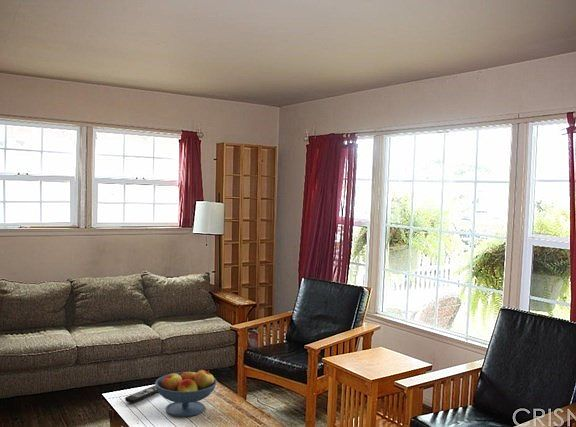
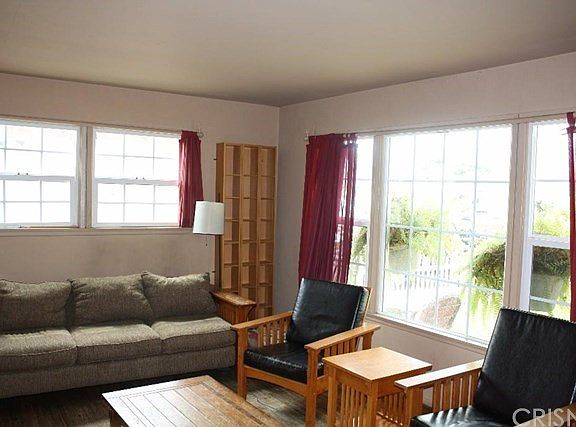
- remote control (145, 393)
- fruit bowl (186, 390)
